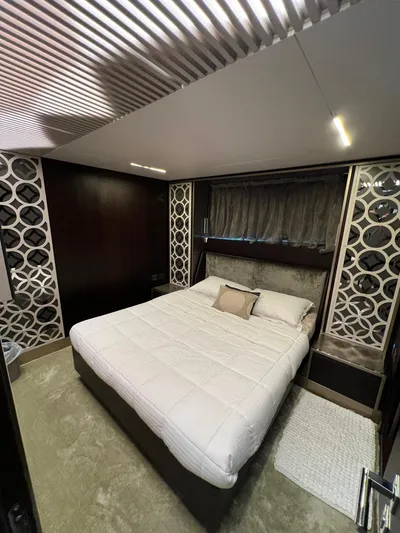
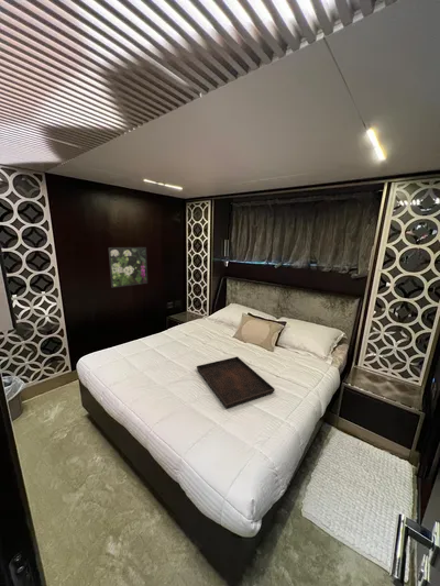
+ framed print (129, 266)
+ serving tray (232, 378)
